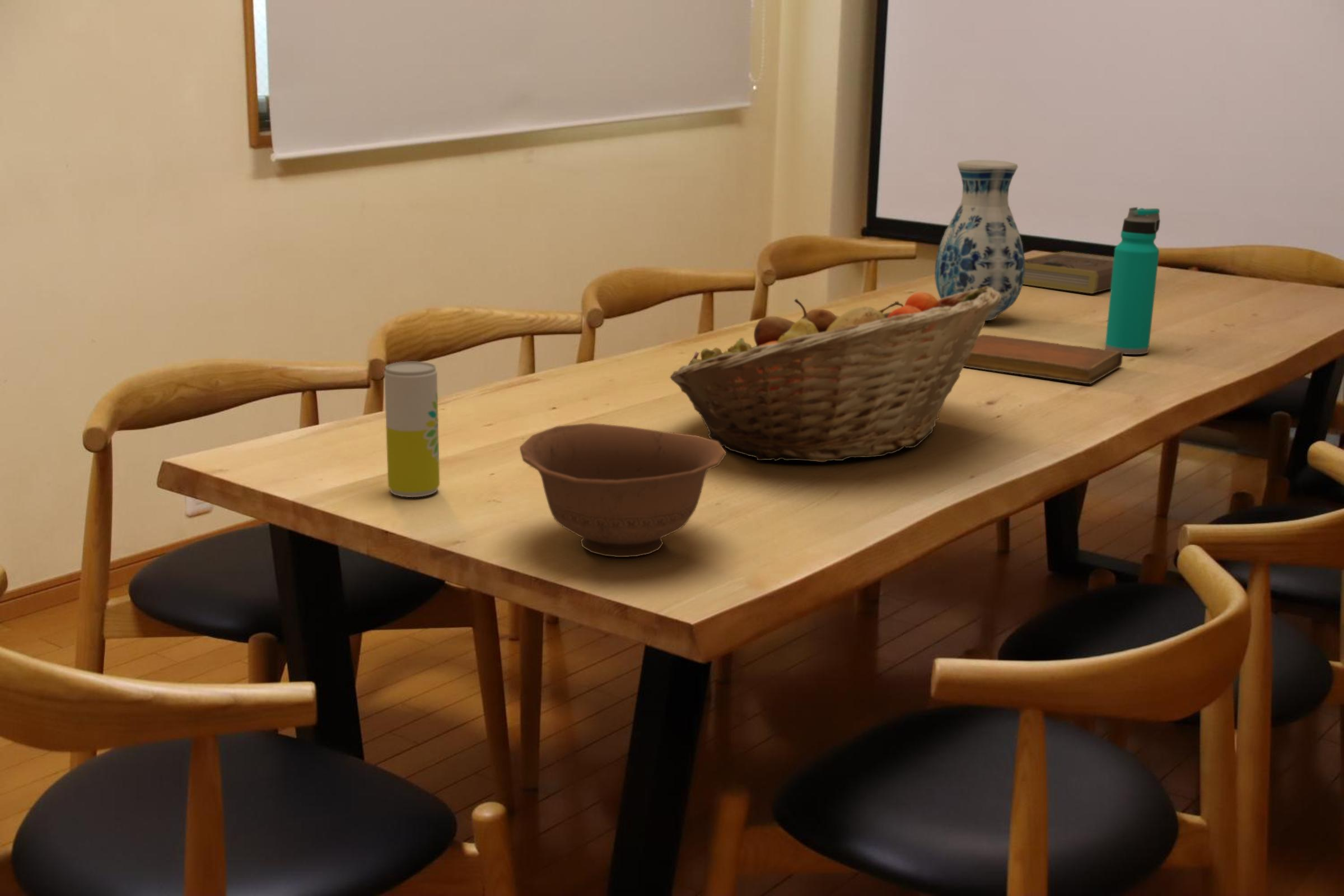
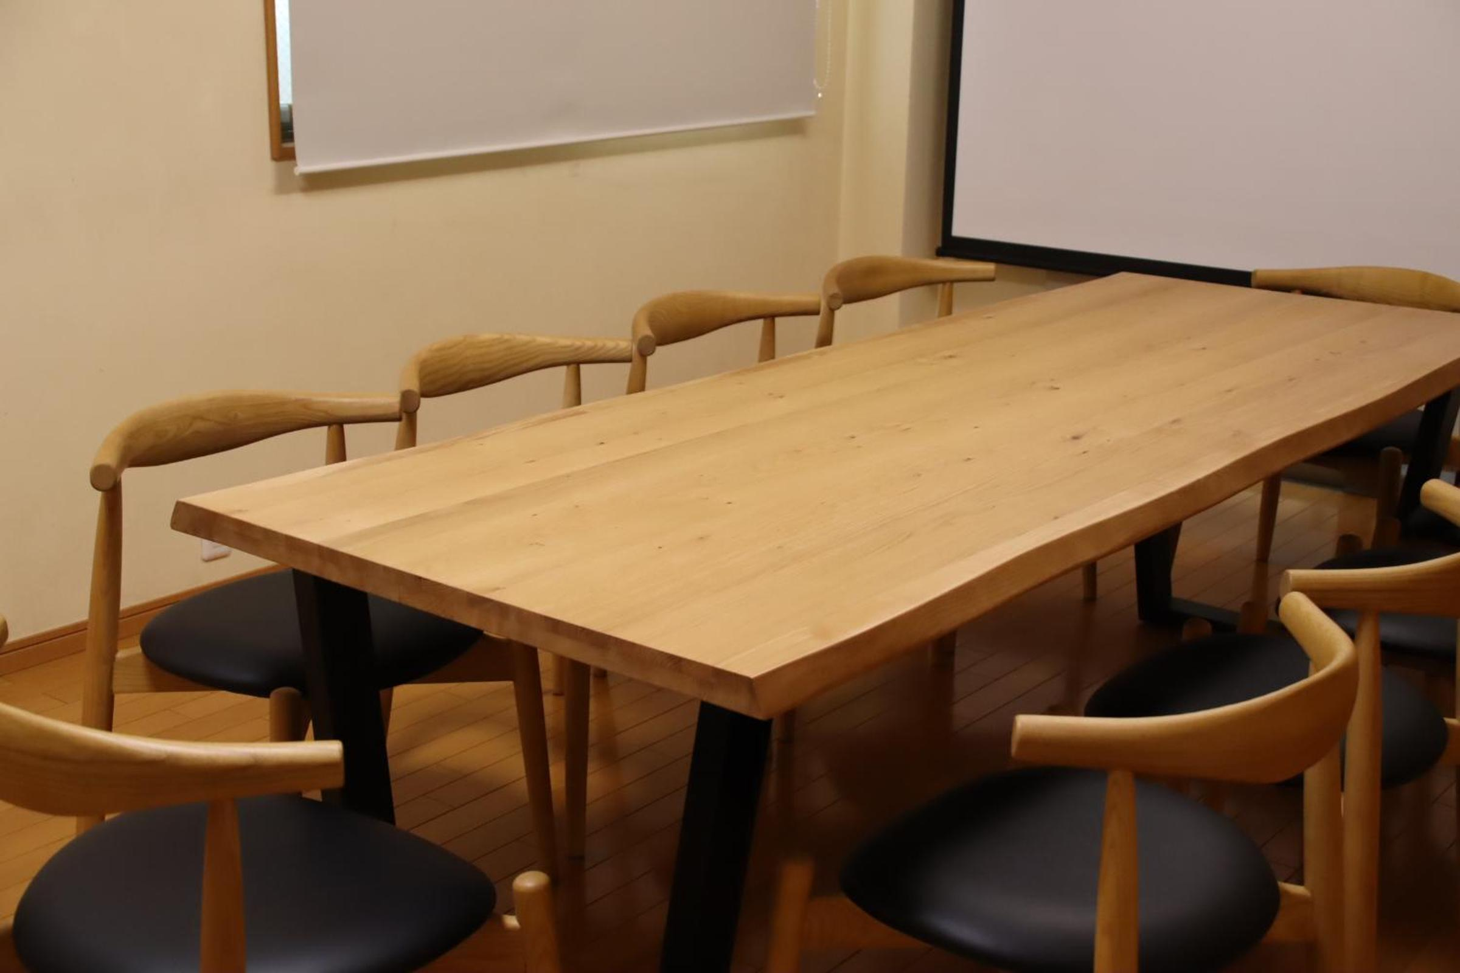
- beverage can (412, 429)
- book (1078, 272)
- fruit basket (838, 361)
- bowl (622, 496)
- notebook (1034, 357)
- vase (982, 241)
- water bottle (1133, 280)
